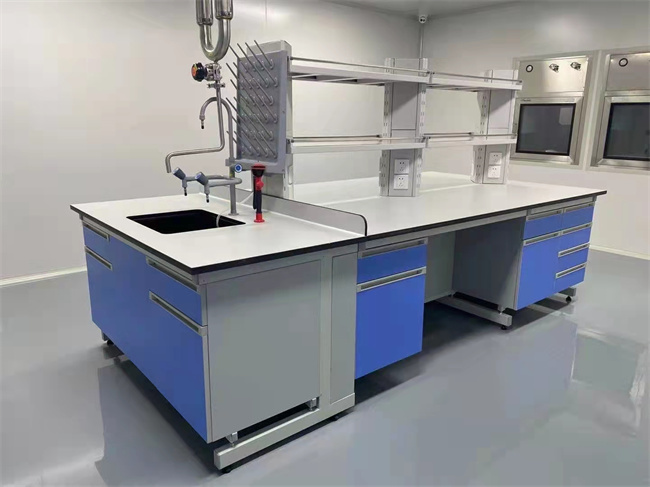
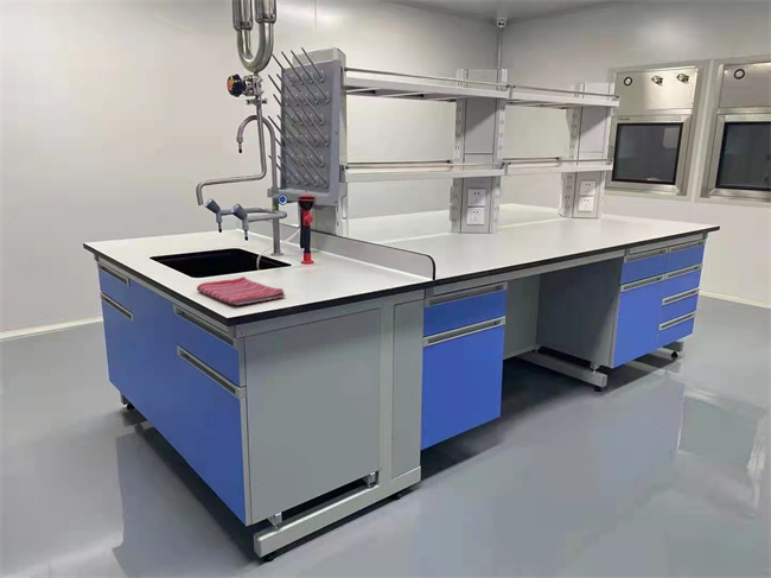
+ dish towel (240, 290)
